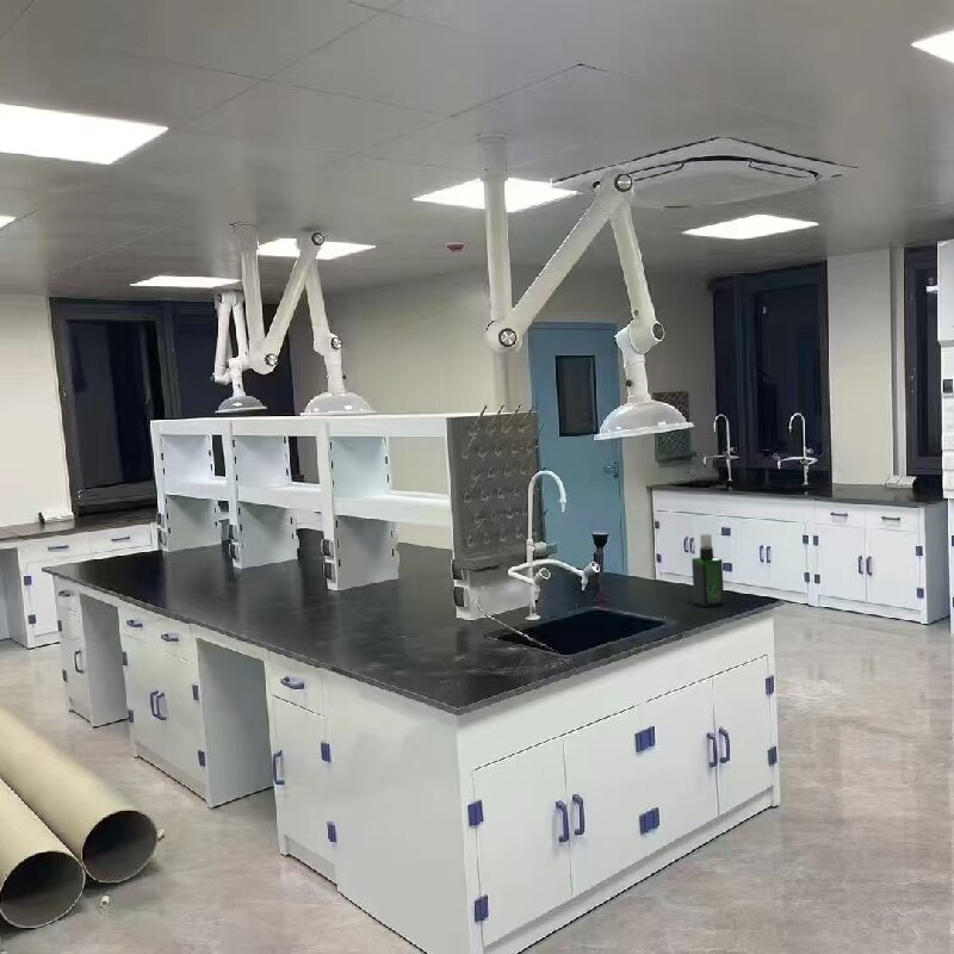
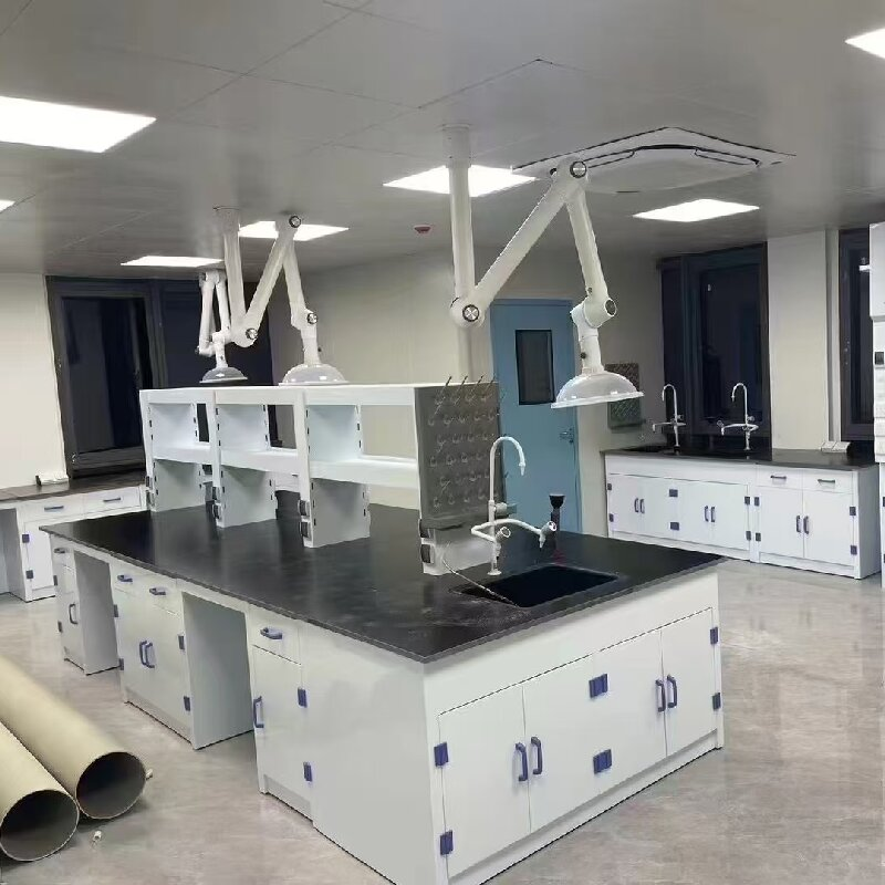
- spray bottle (707, 569)
